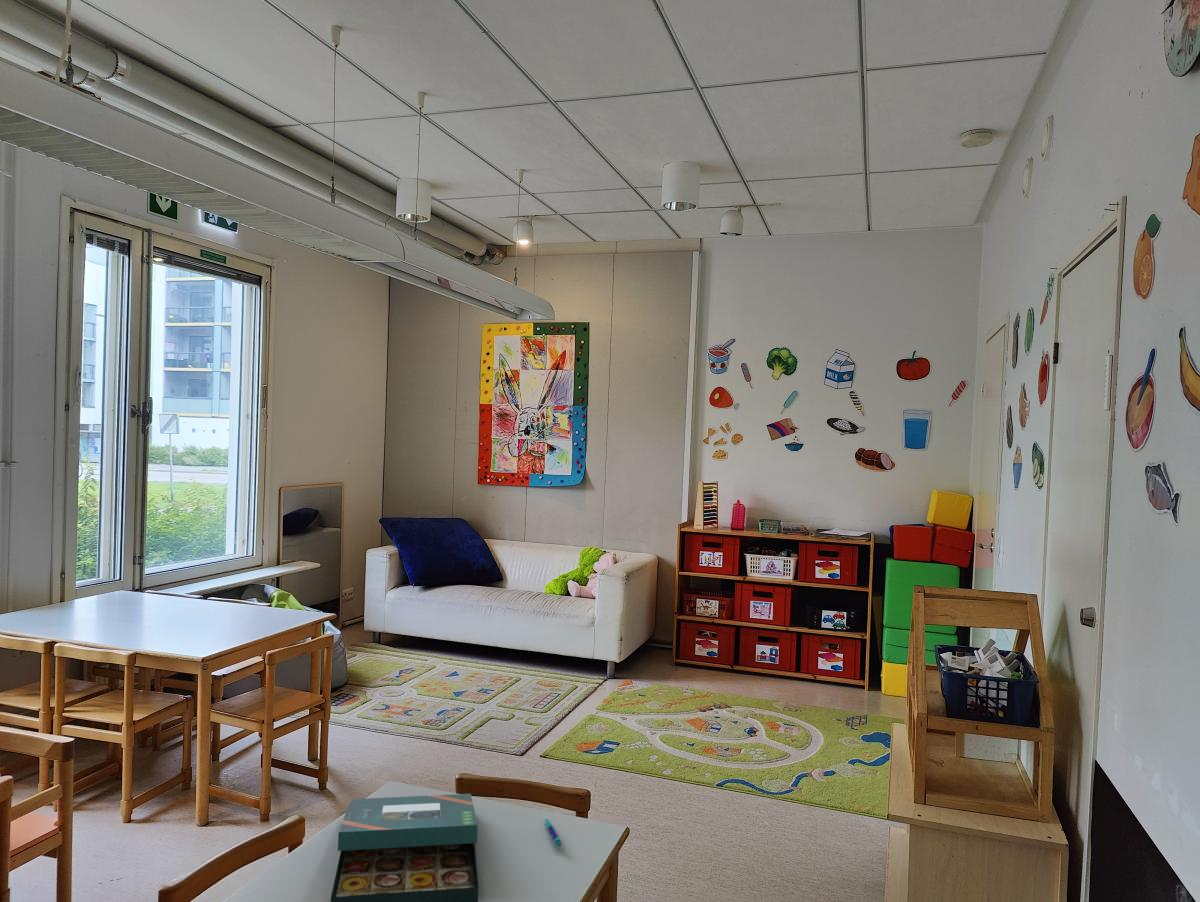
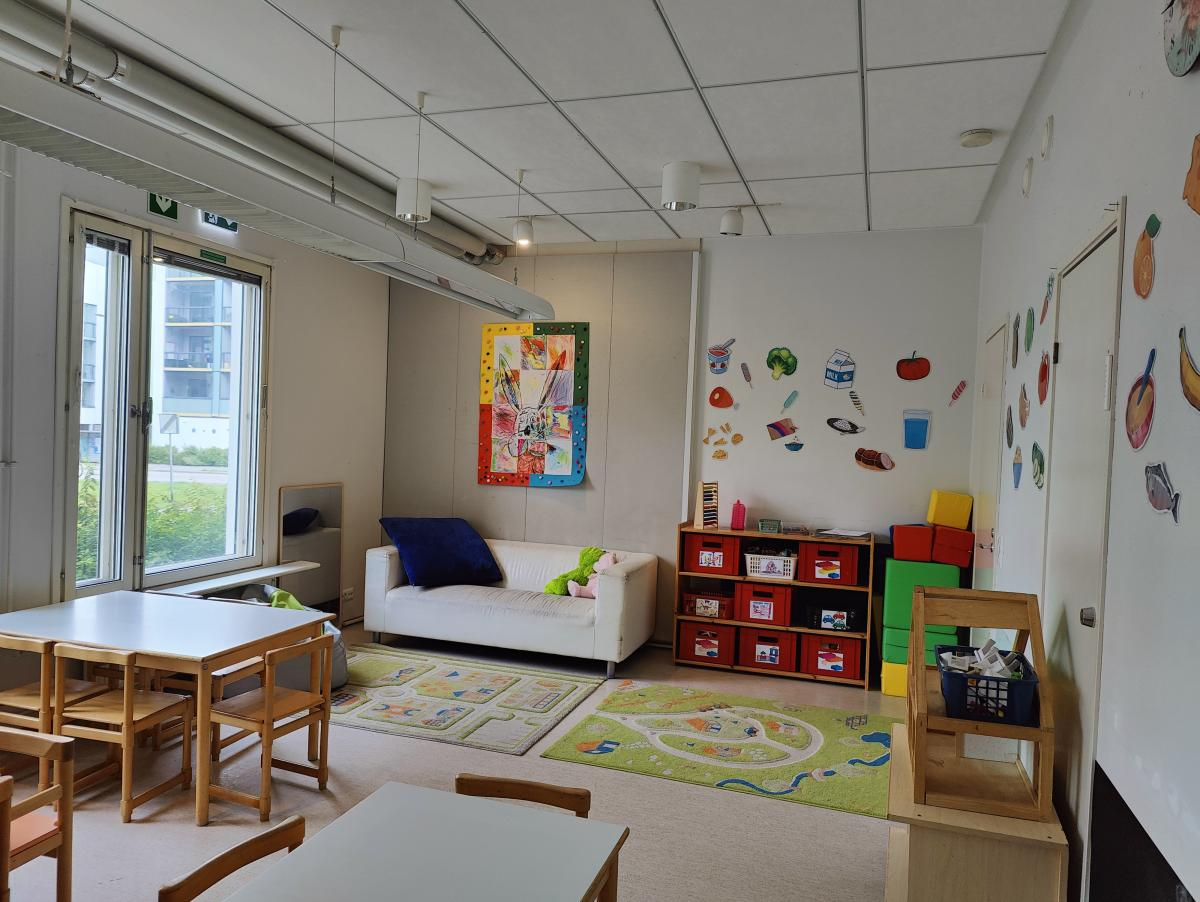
- board game (409, 834)
- pen (552, 830)
